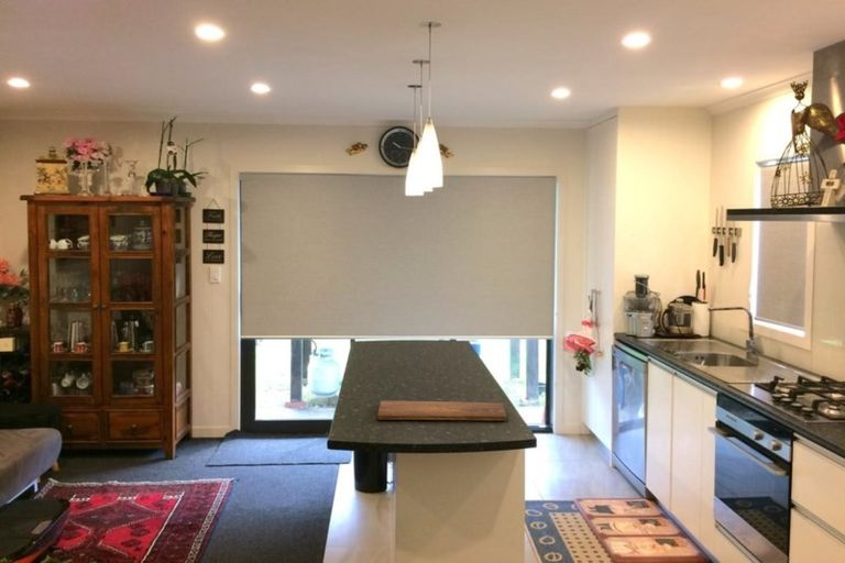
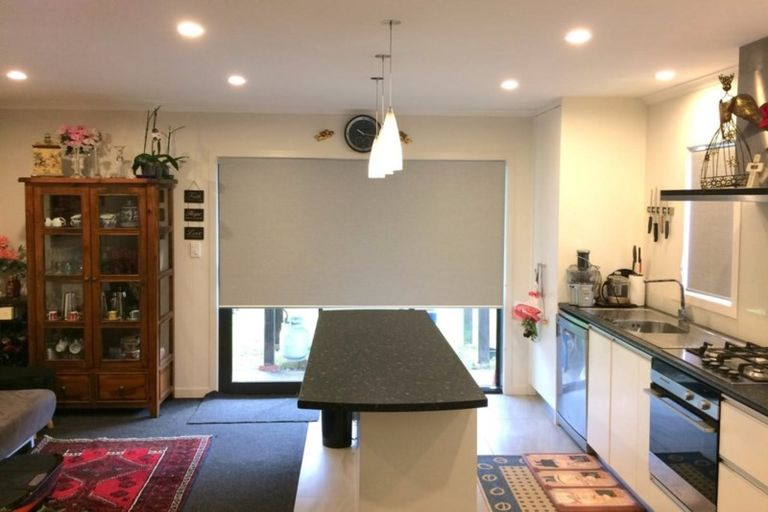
- cutting board (441, 410)
